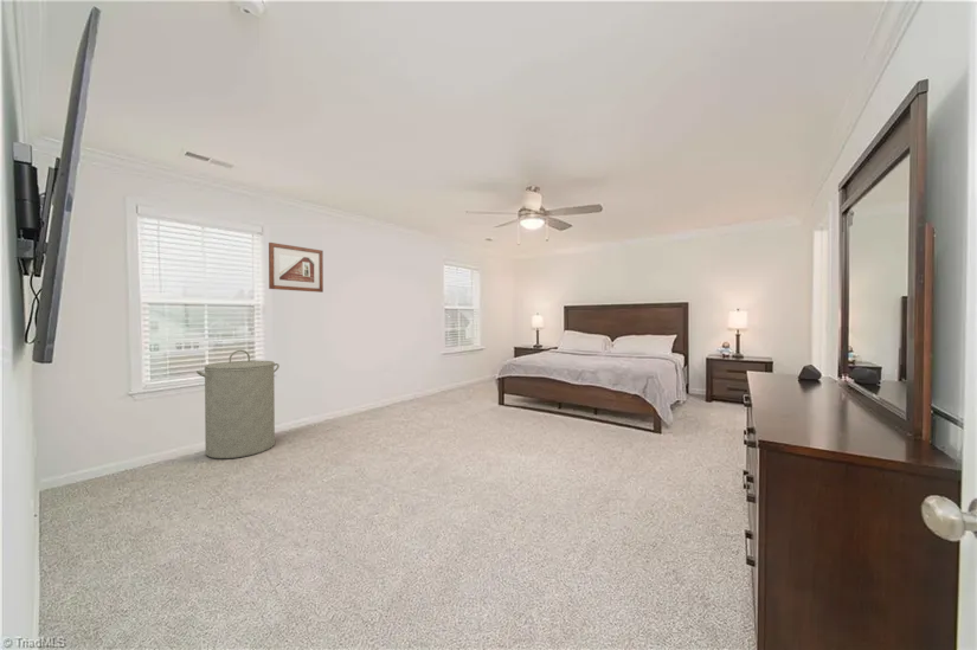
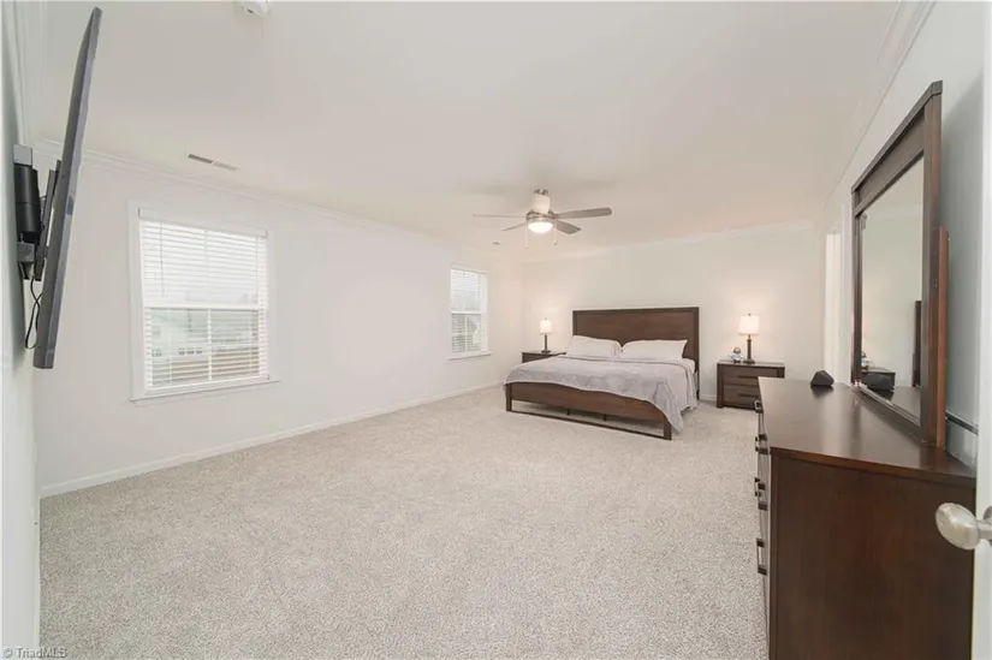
- picture frame (297, 268)
- laundry hamper (240, 399)
